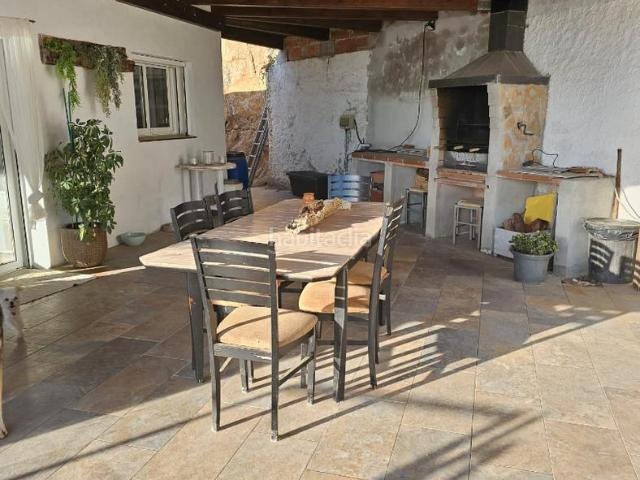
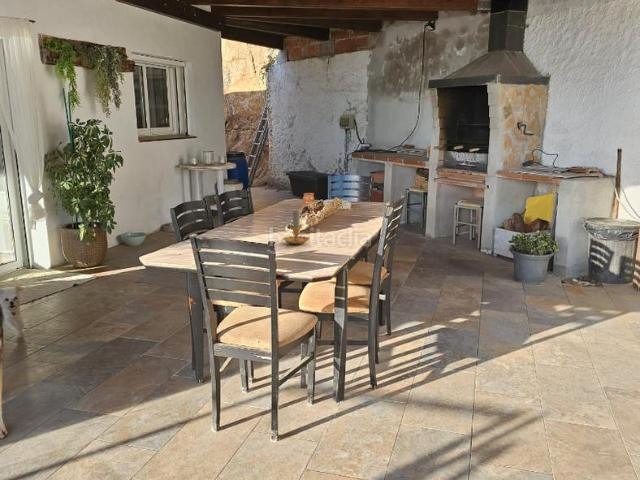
+ candle (296, 225)
